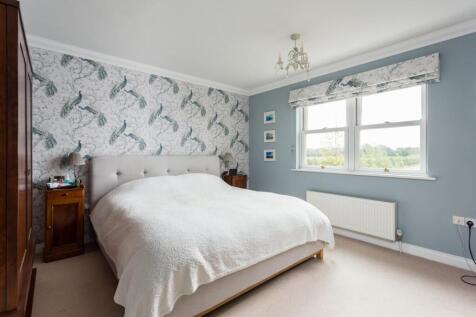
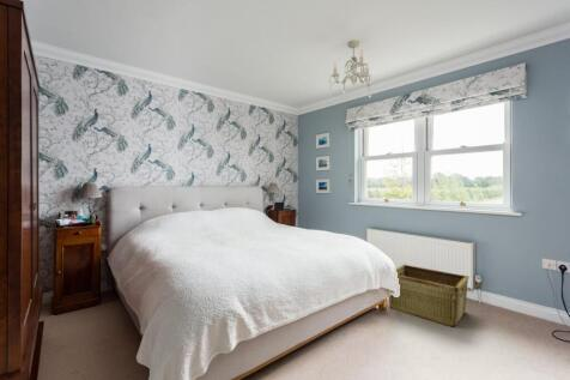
+ hamper (426, 291)
